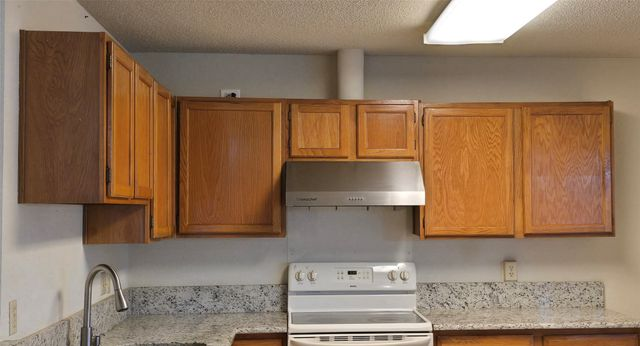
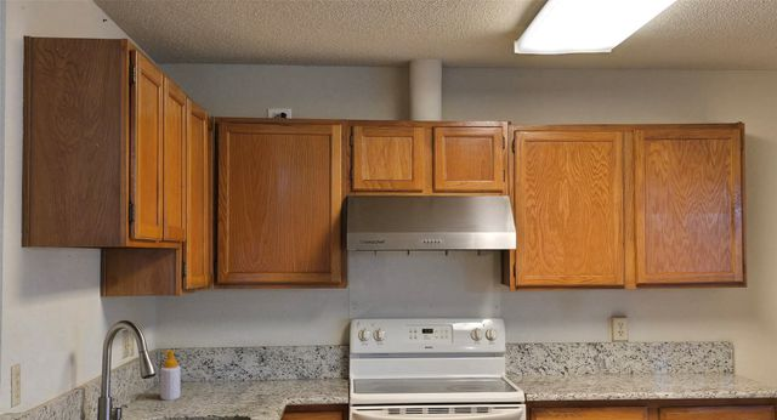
+ soap bottle (170, 374)
